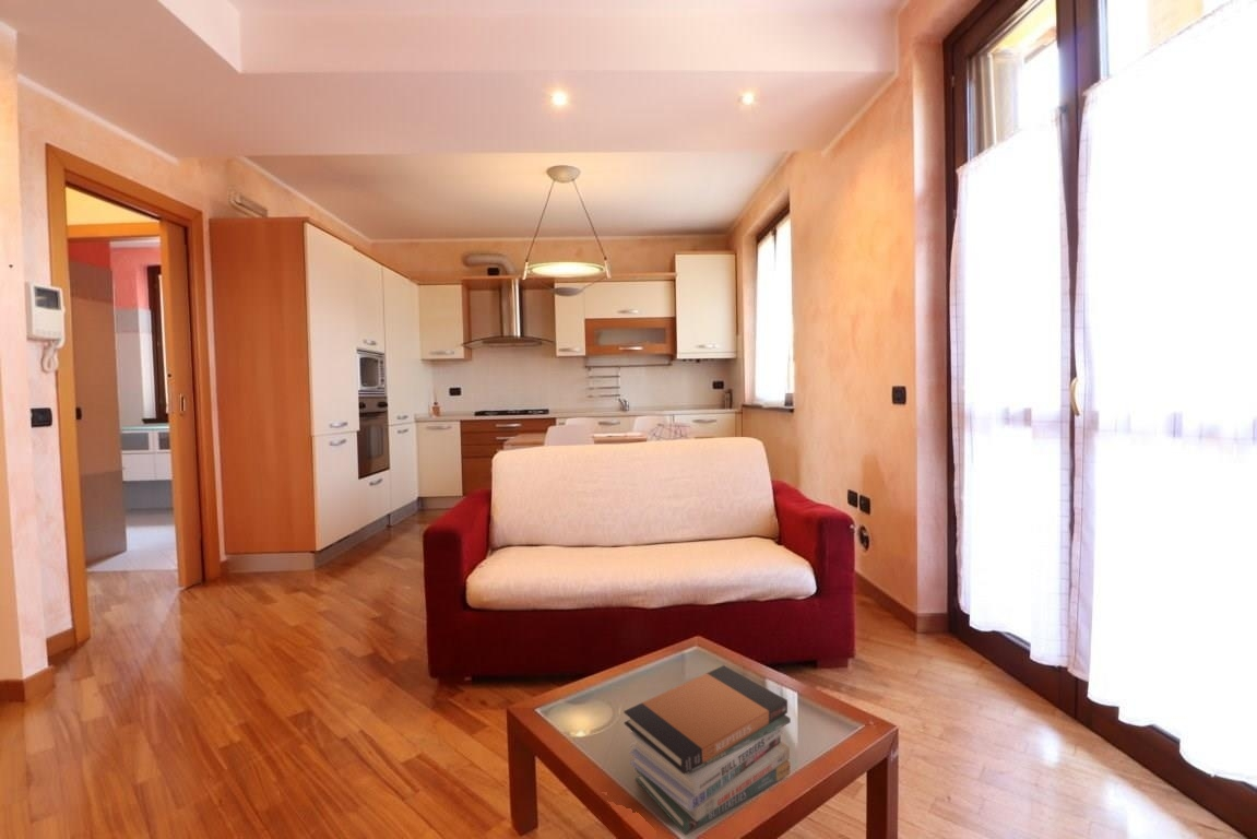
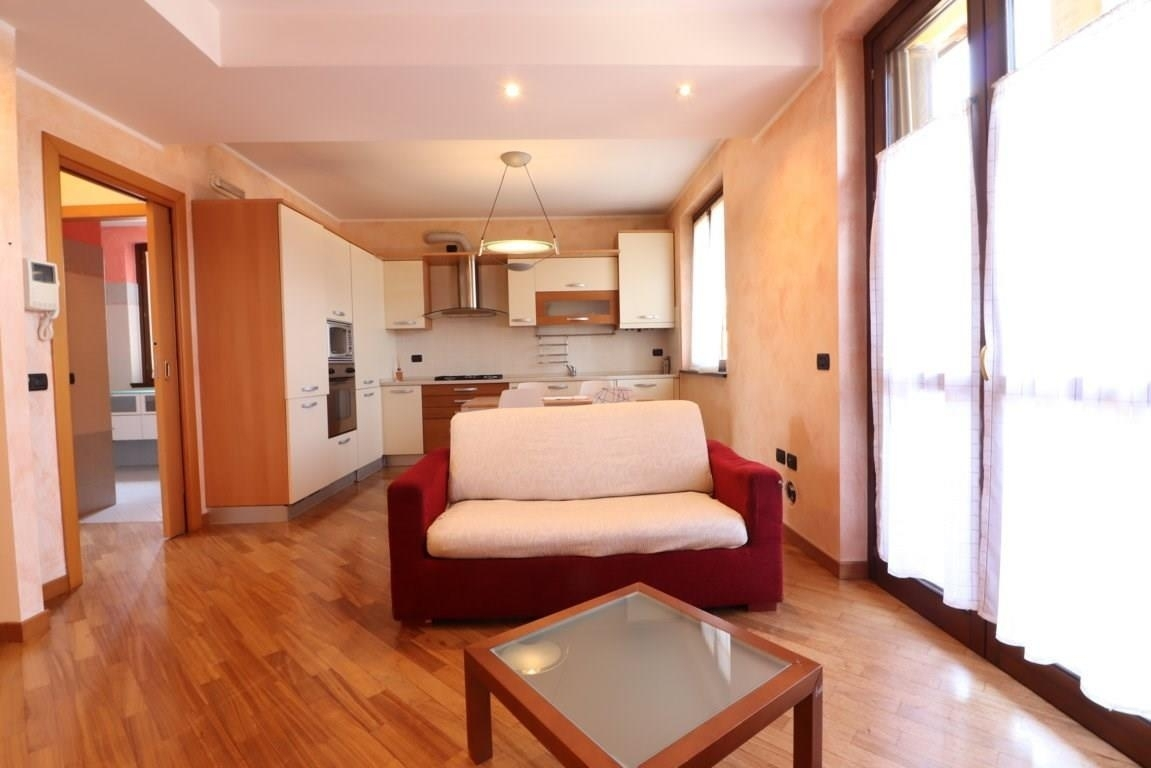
- book stack (708, 742)
